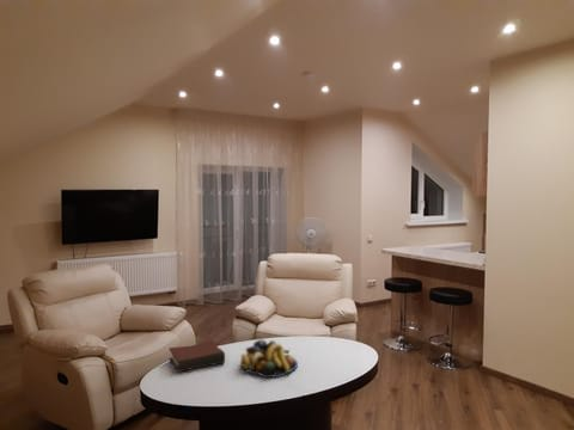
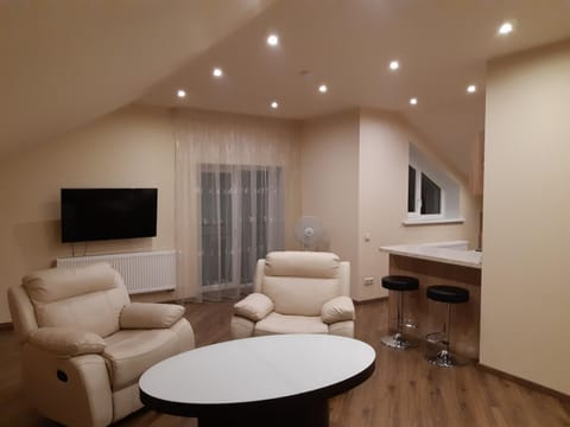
- hardback book (196, 355)
- fruit bowl (269, 354)
